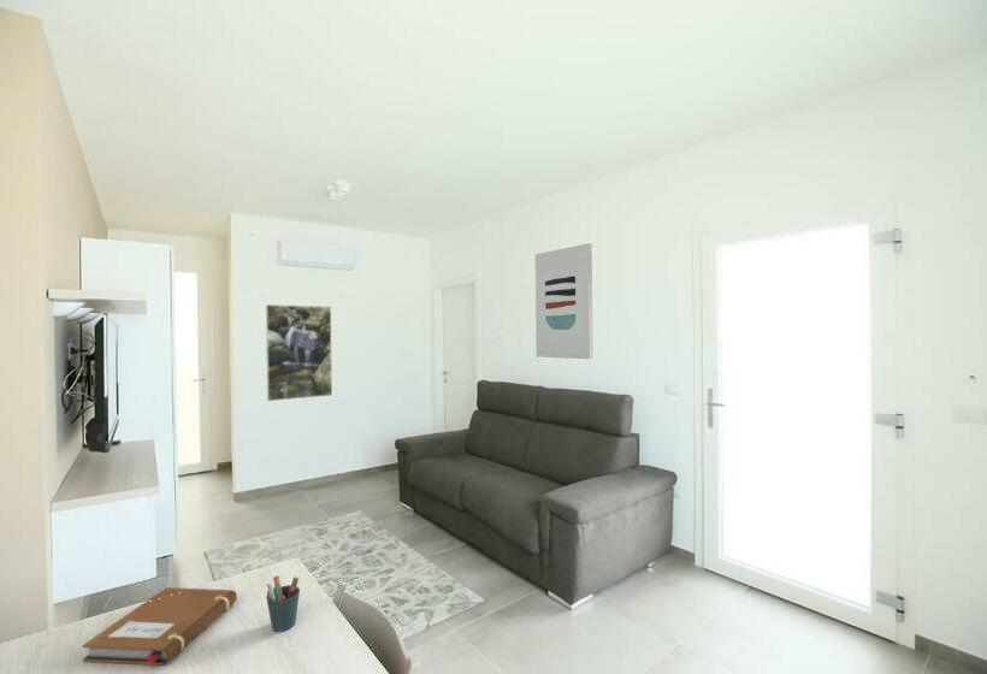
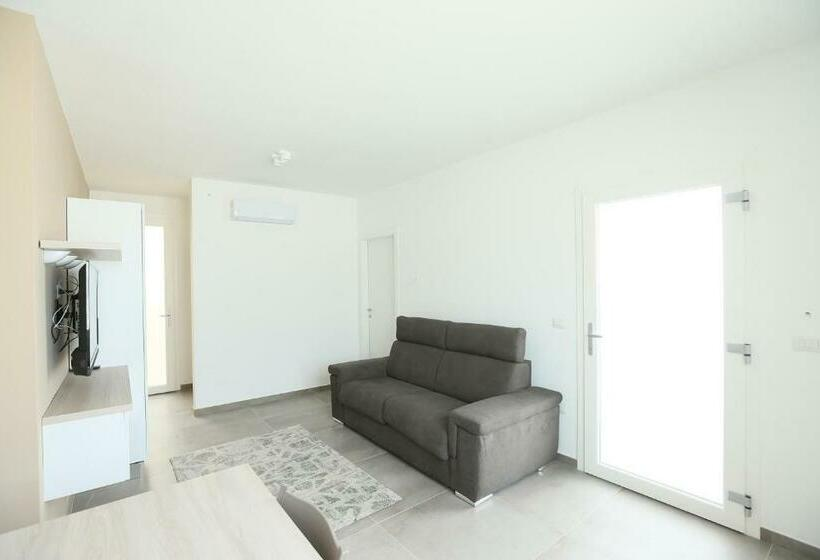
- notebook (165, 623)
- pen holder (283, 599)
- wall art (562, 303)
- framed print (300, 351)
